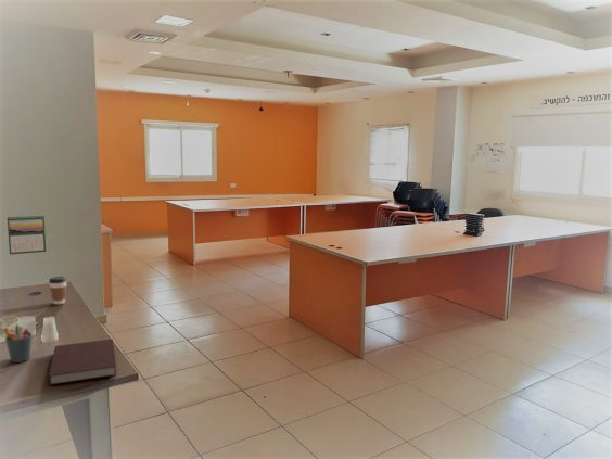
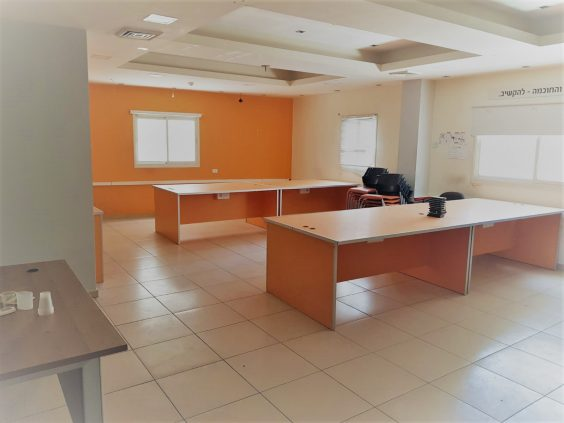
- notebook (84, 359)
- coffee cup (58, 290)
- calendar (26, 233)
- pen holder (18, 341)
